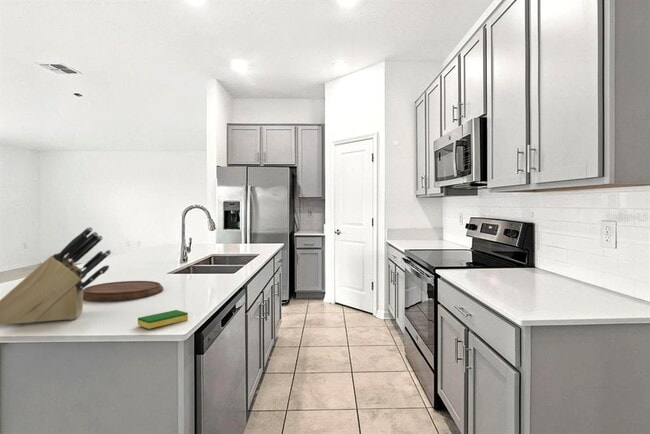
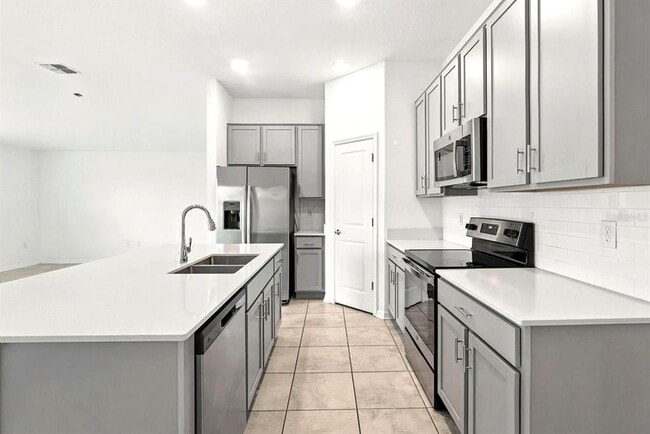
- cutting board (123, 289)
- knife block (51, 273)
- dish sponge (163, 318)
